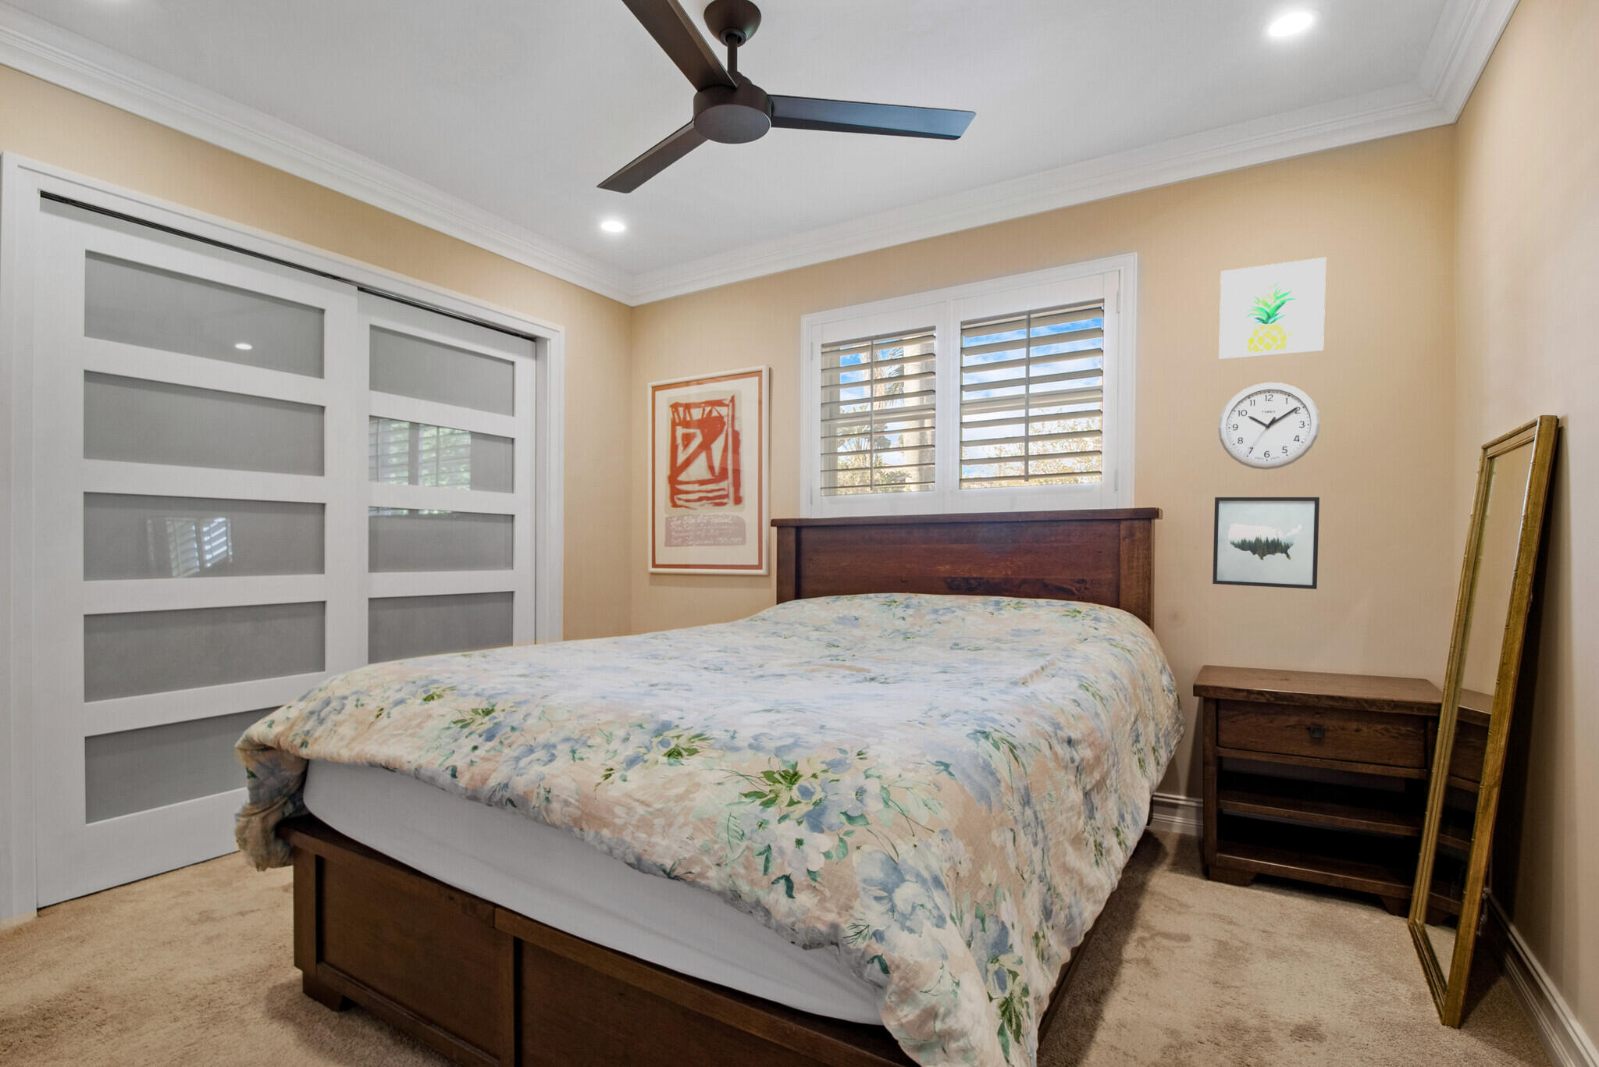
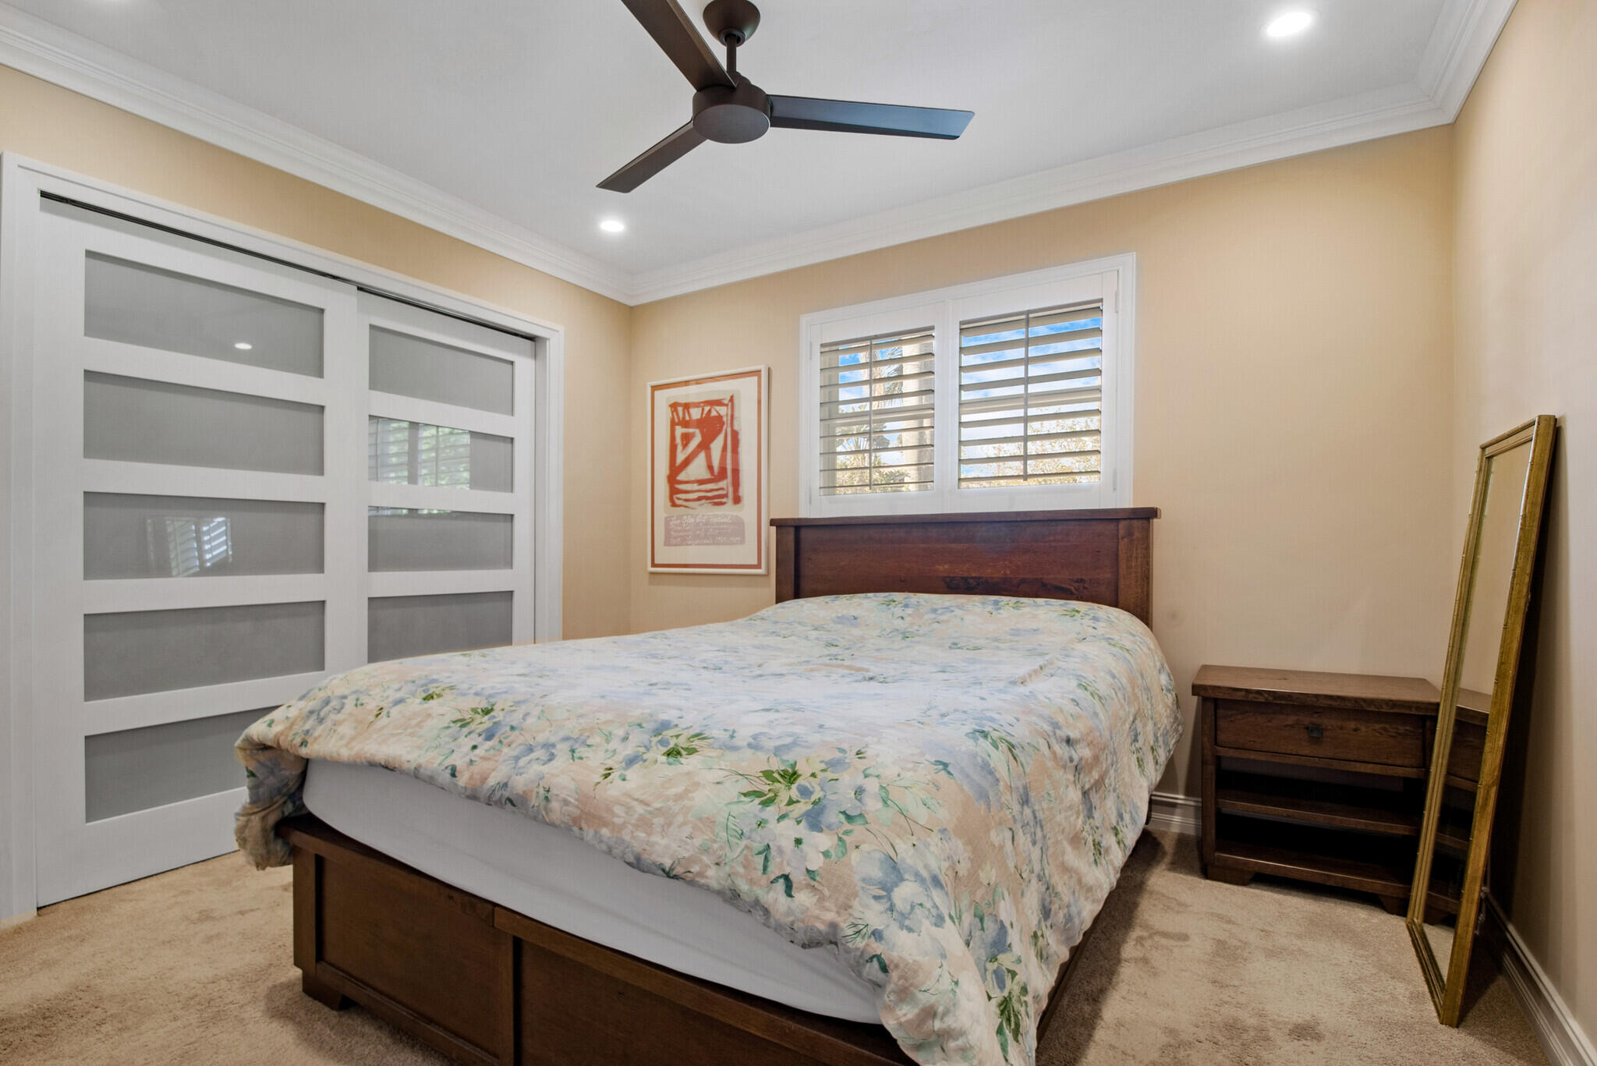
- wall clock (1267, 425)
- wall art (1270, 310)
- wall art (1264, 542)
